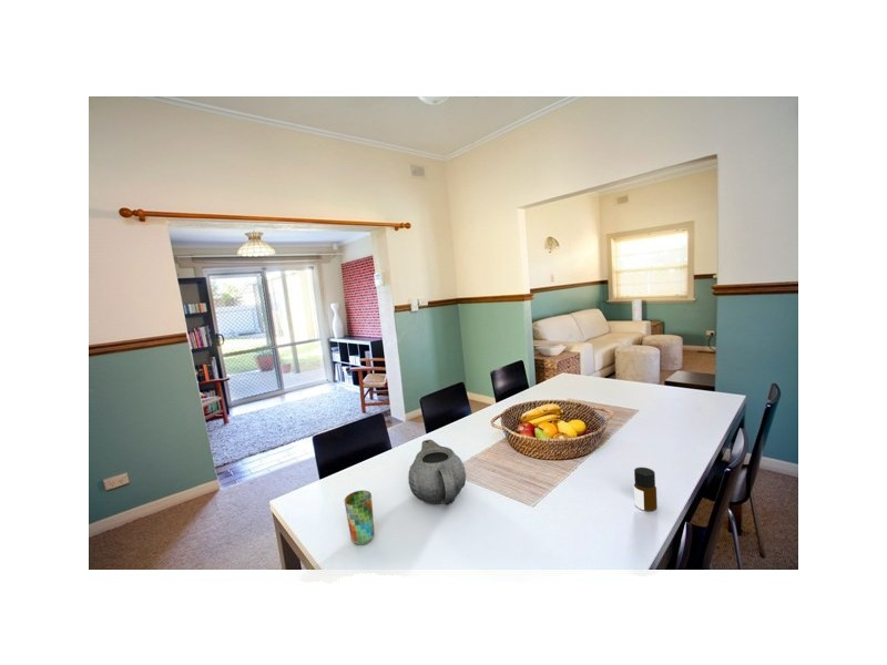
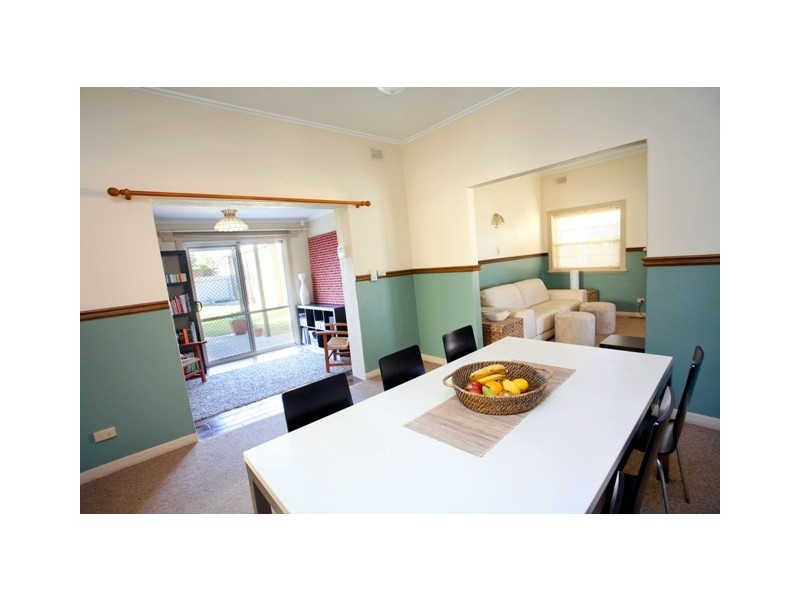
- bottle (644, 488)
- cup (360, 518)
- teapot (438, 474)
